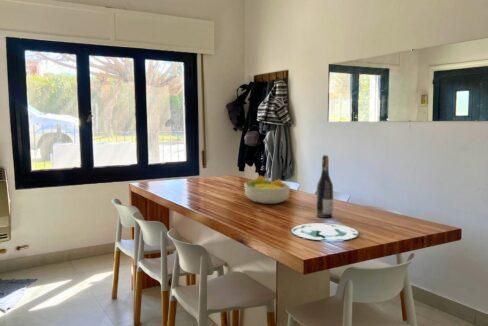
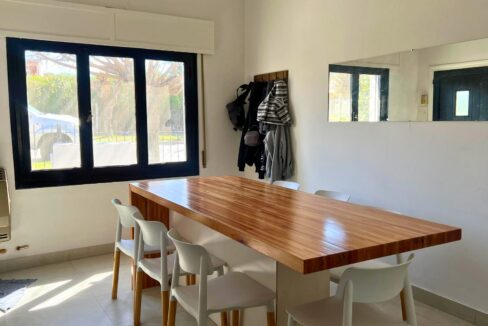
- wine bottle (324, 186)
- plate (324, 228)
- fruit bowl (266, 188)
